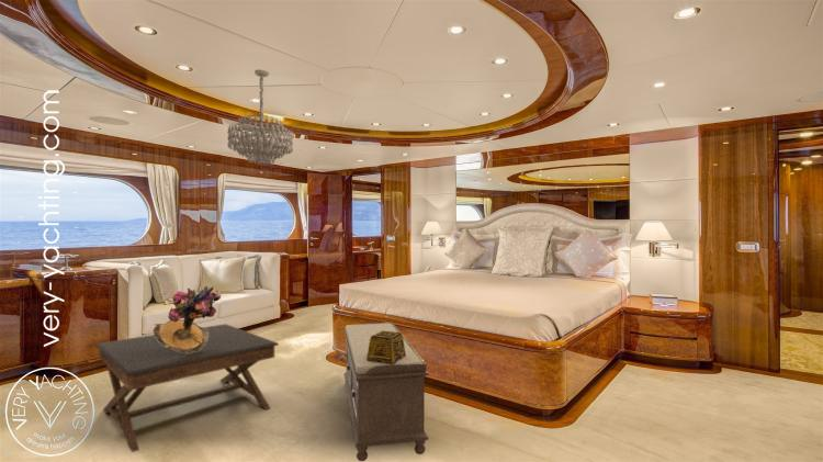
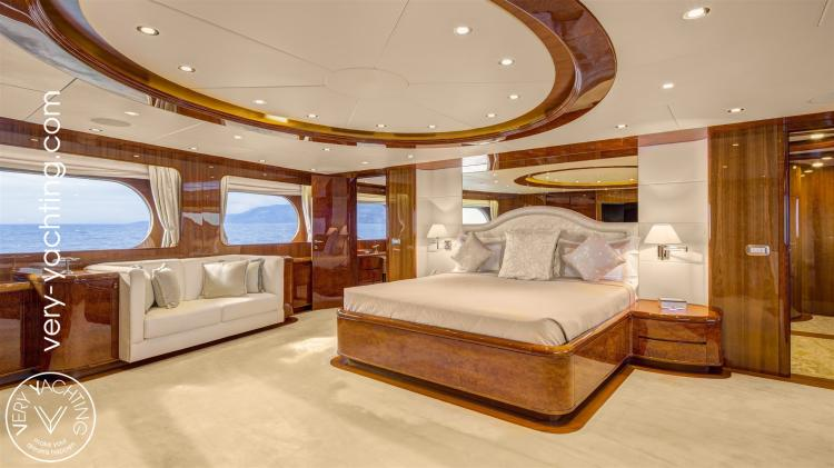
- coffee table (187, 375)
- bouquet (185, 316)
- decorative box (386, 346)
- bench (377, 376)
- chandelier (261, 117)
